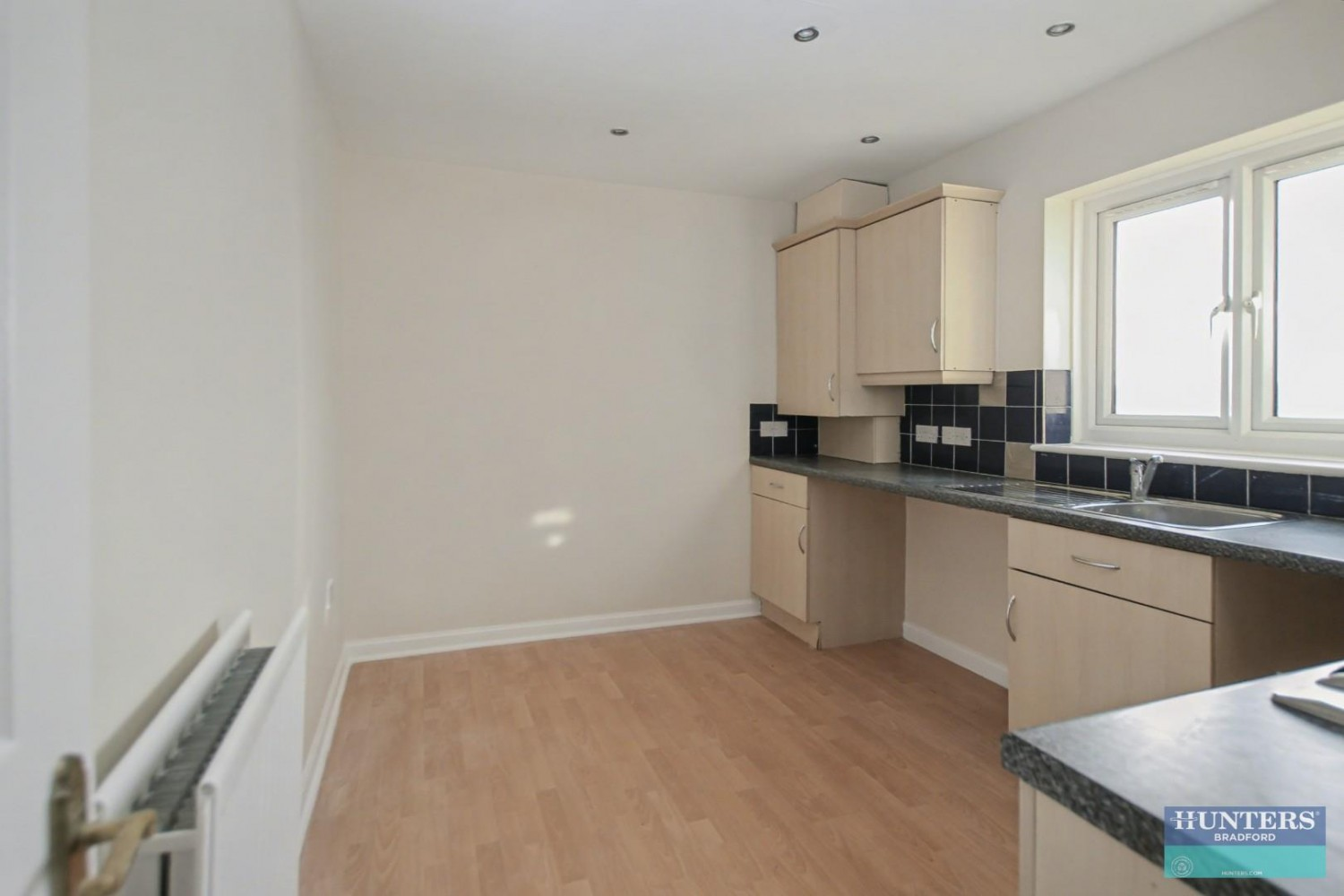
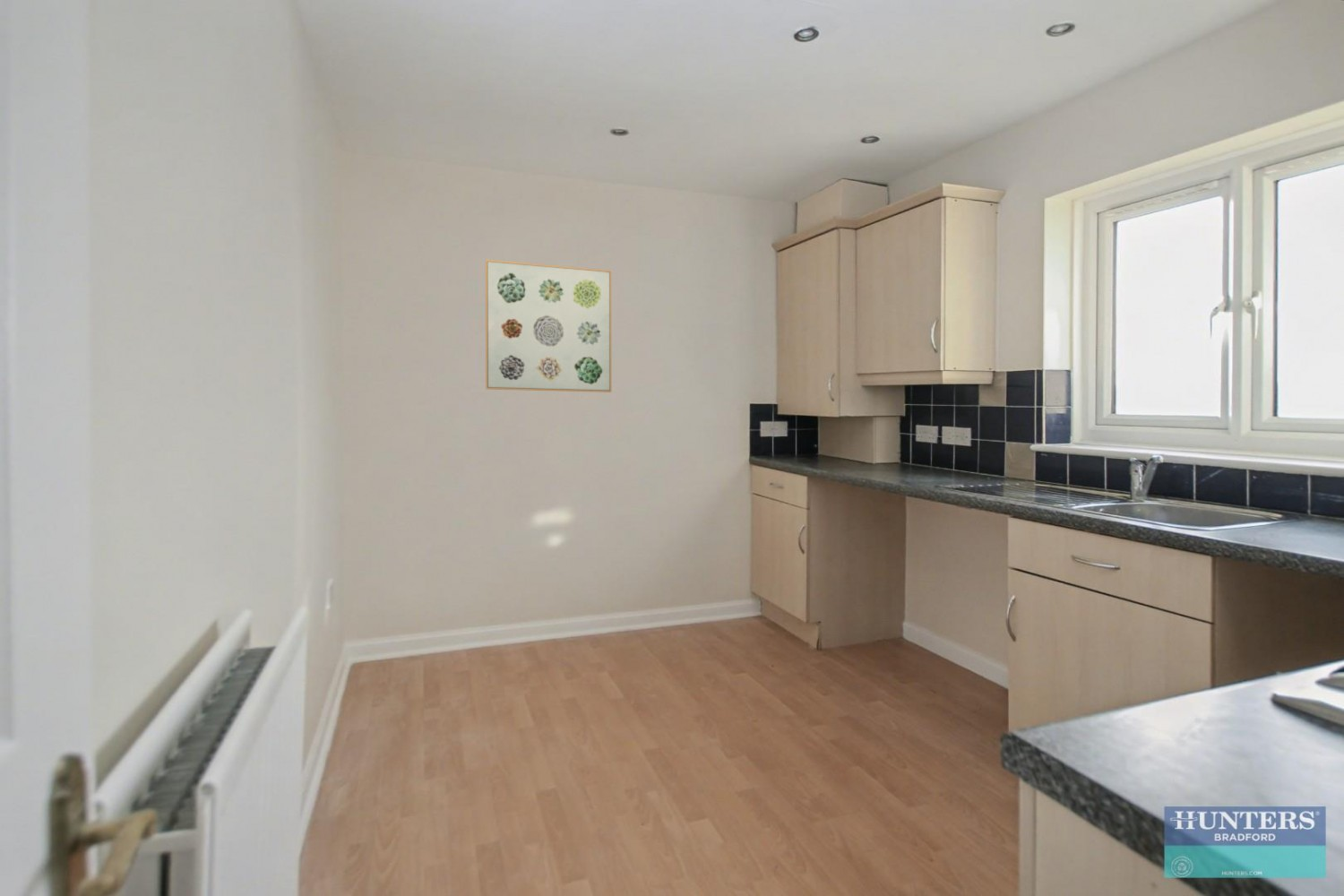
+ wall art (550, 328)
